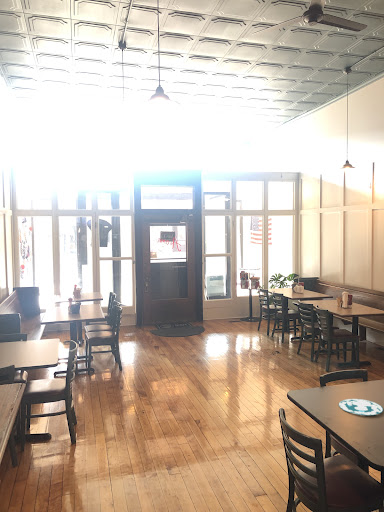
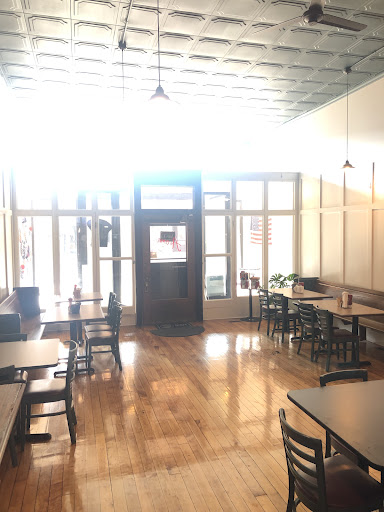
- plate (360, 404)
